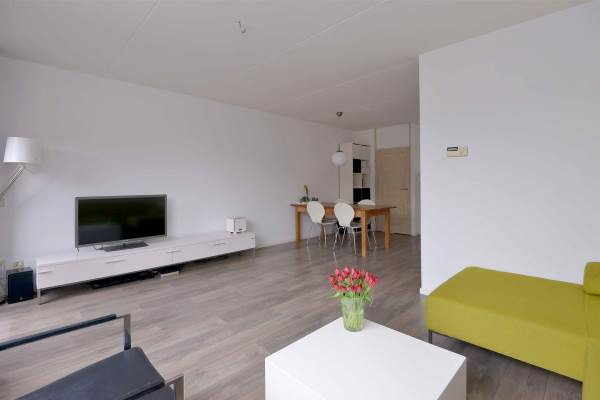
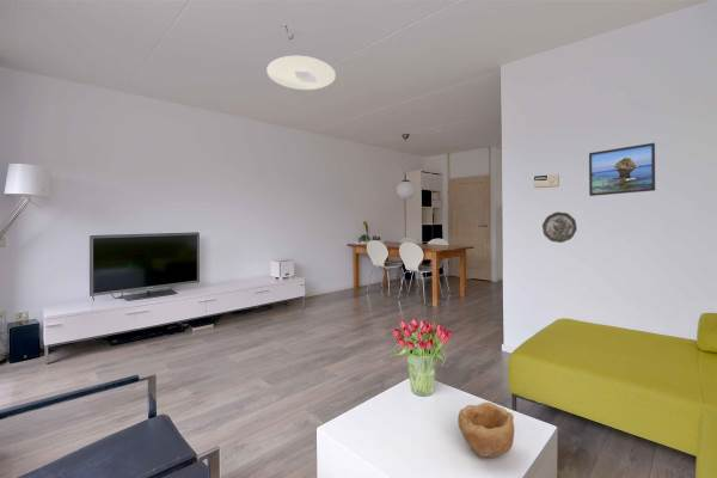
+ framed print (620, 171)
+ decorative plate (559, 227)
+ ceiling light (301, 71)
+ bowl (485, 431)
